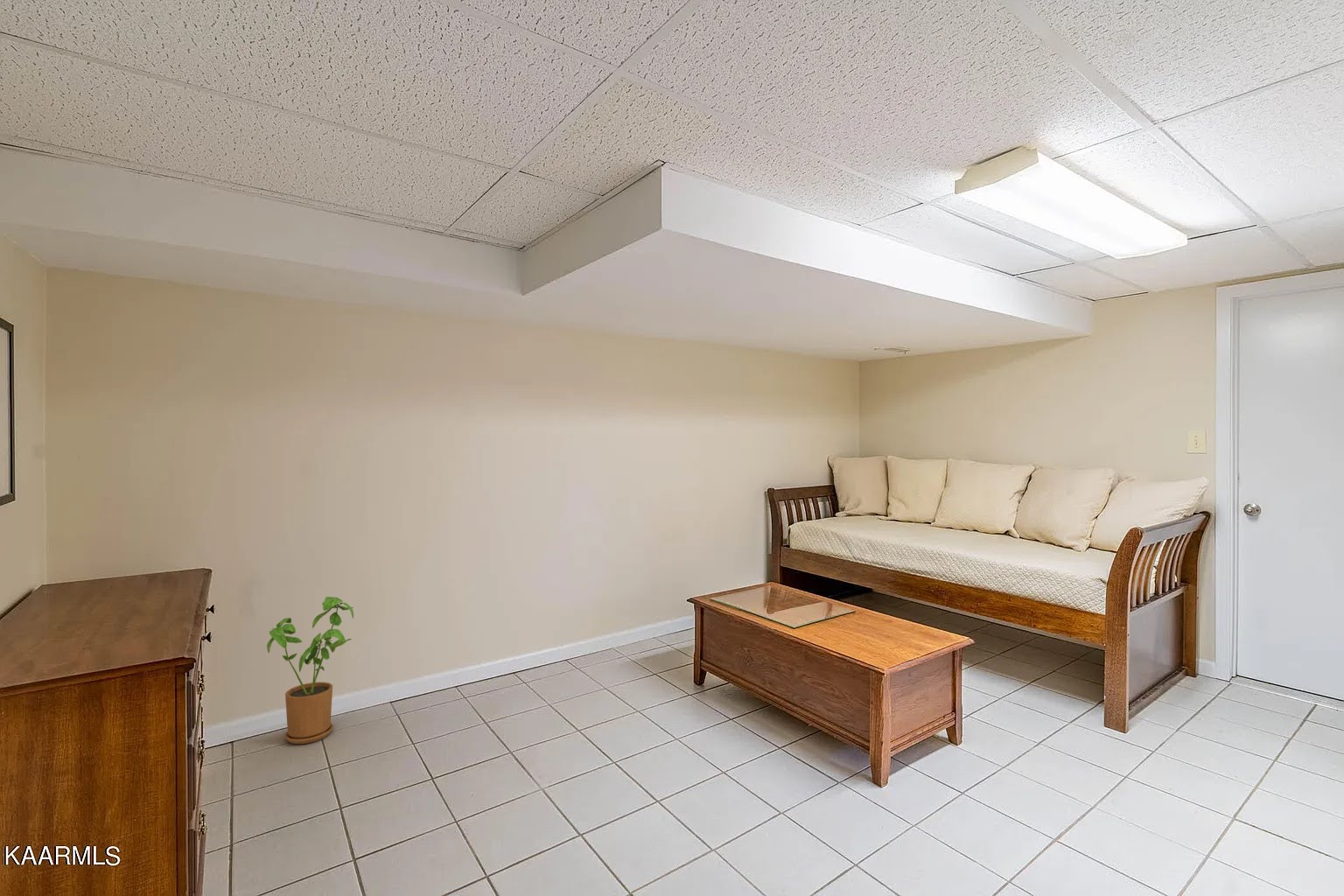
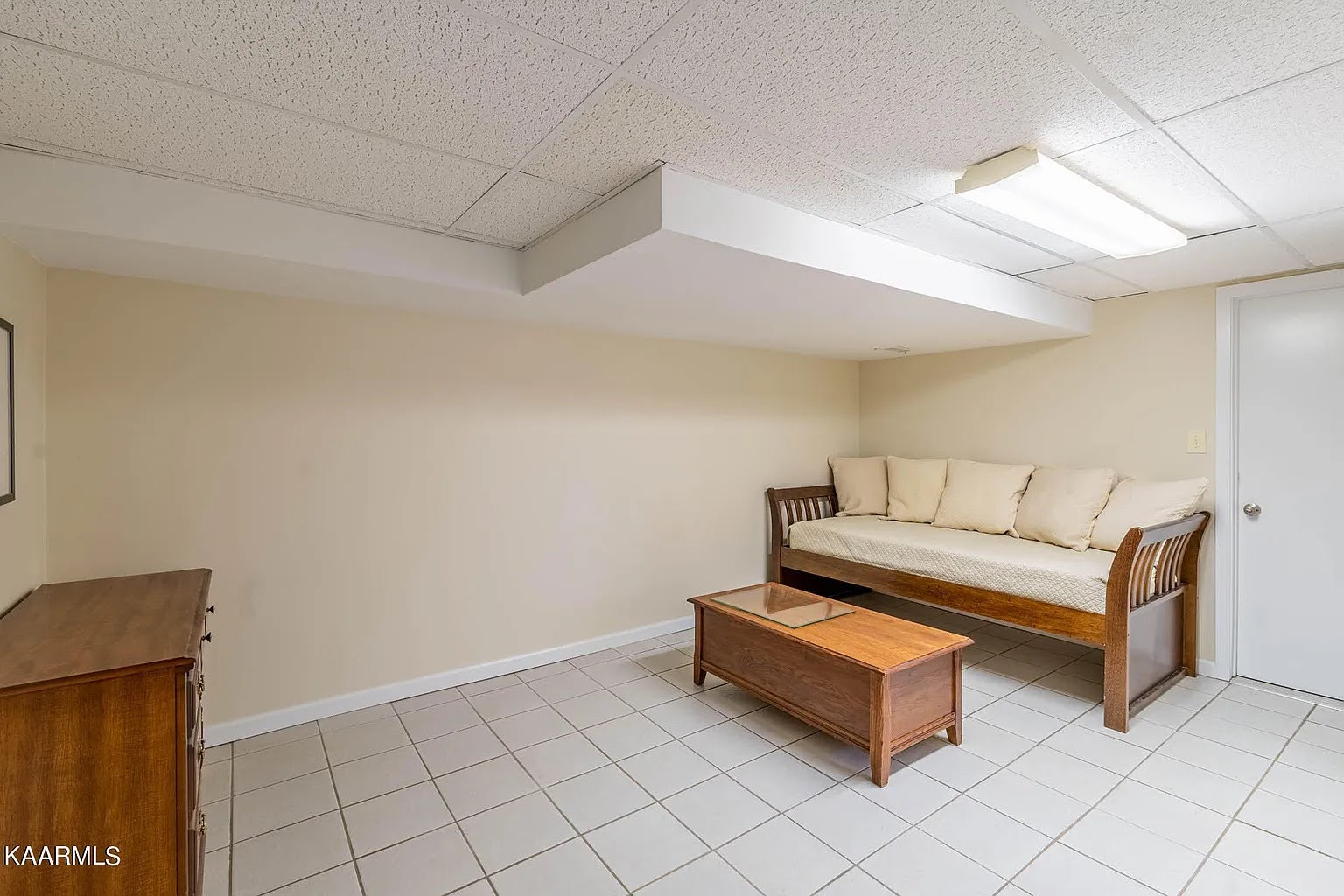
- house plant (314, 668)
